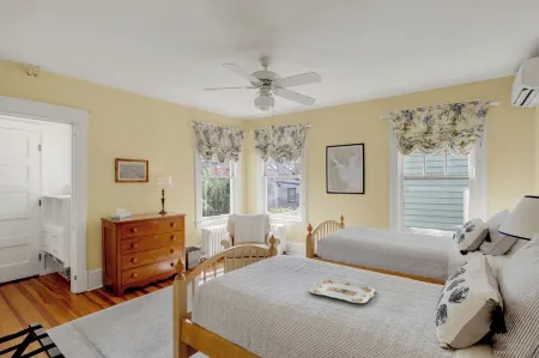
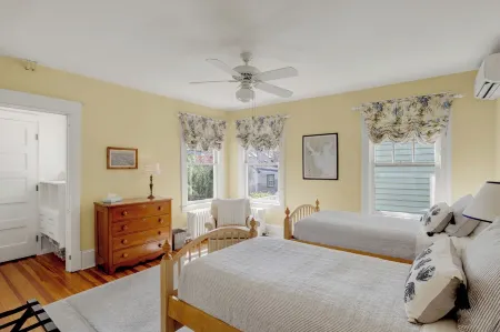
- serving tray (341, 290)
